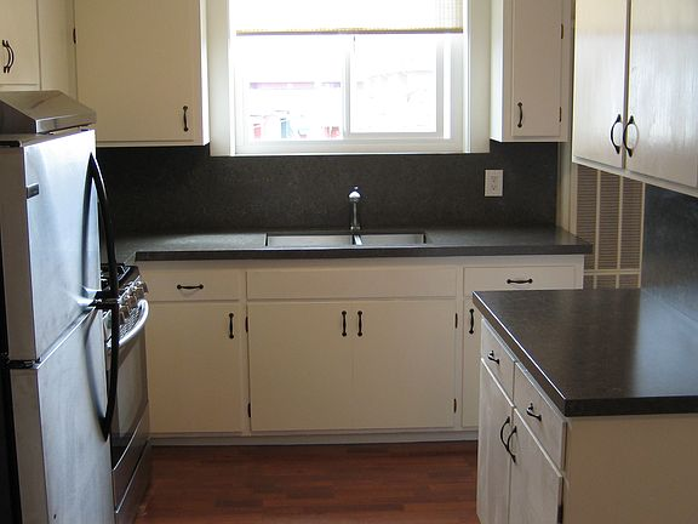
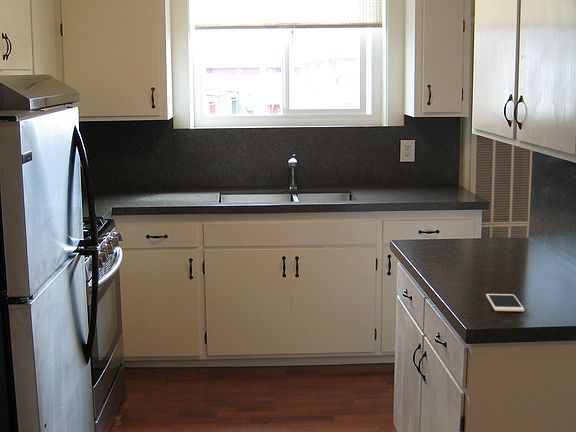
+ cell phone (504, 302)
